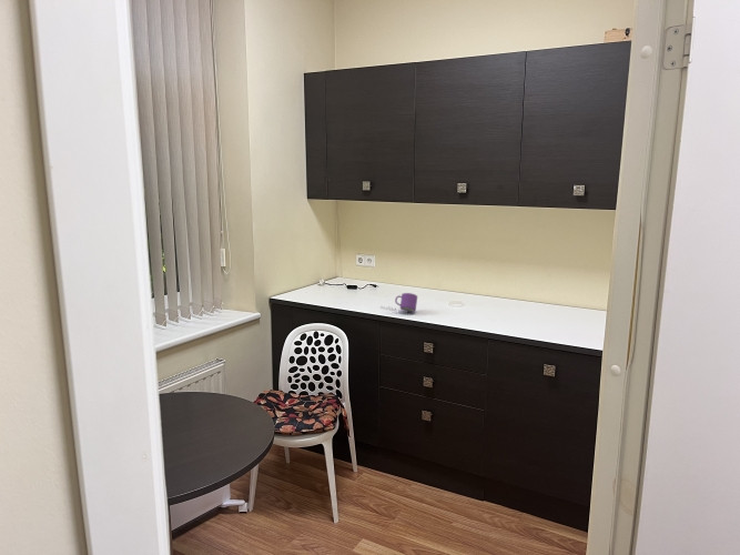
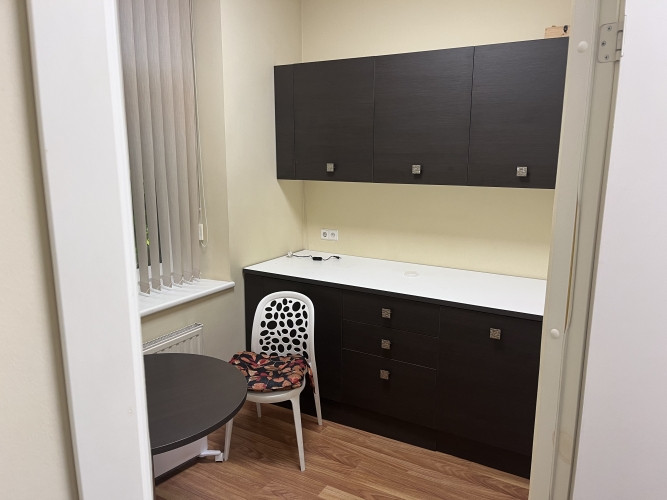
- mug (397, 303)
